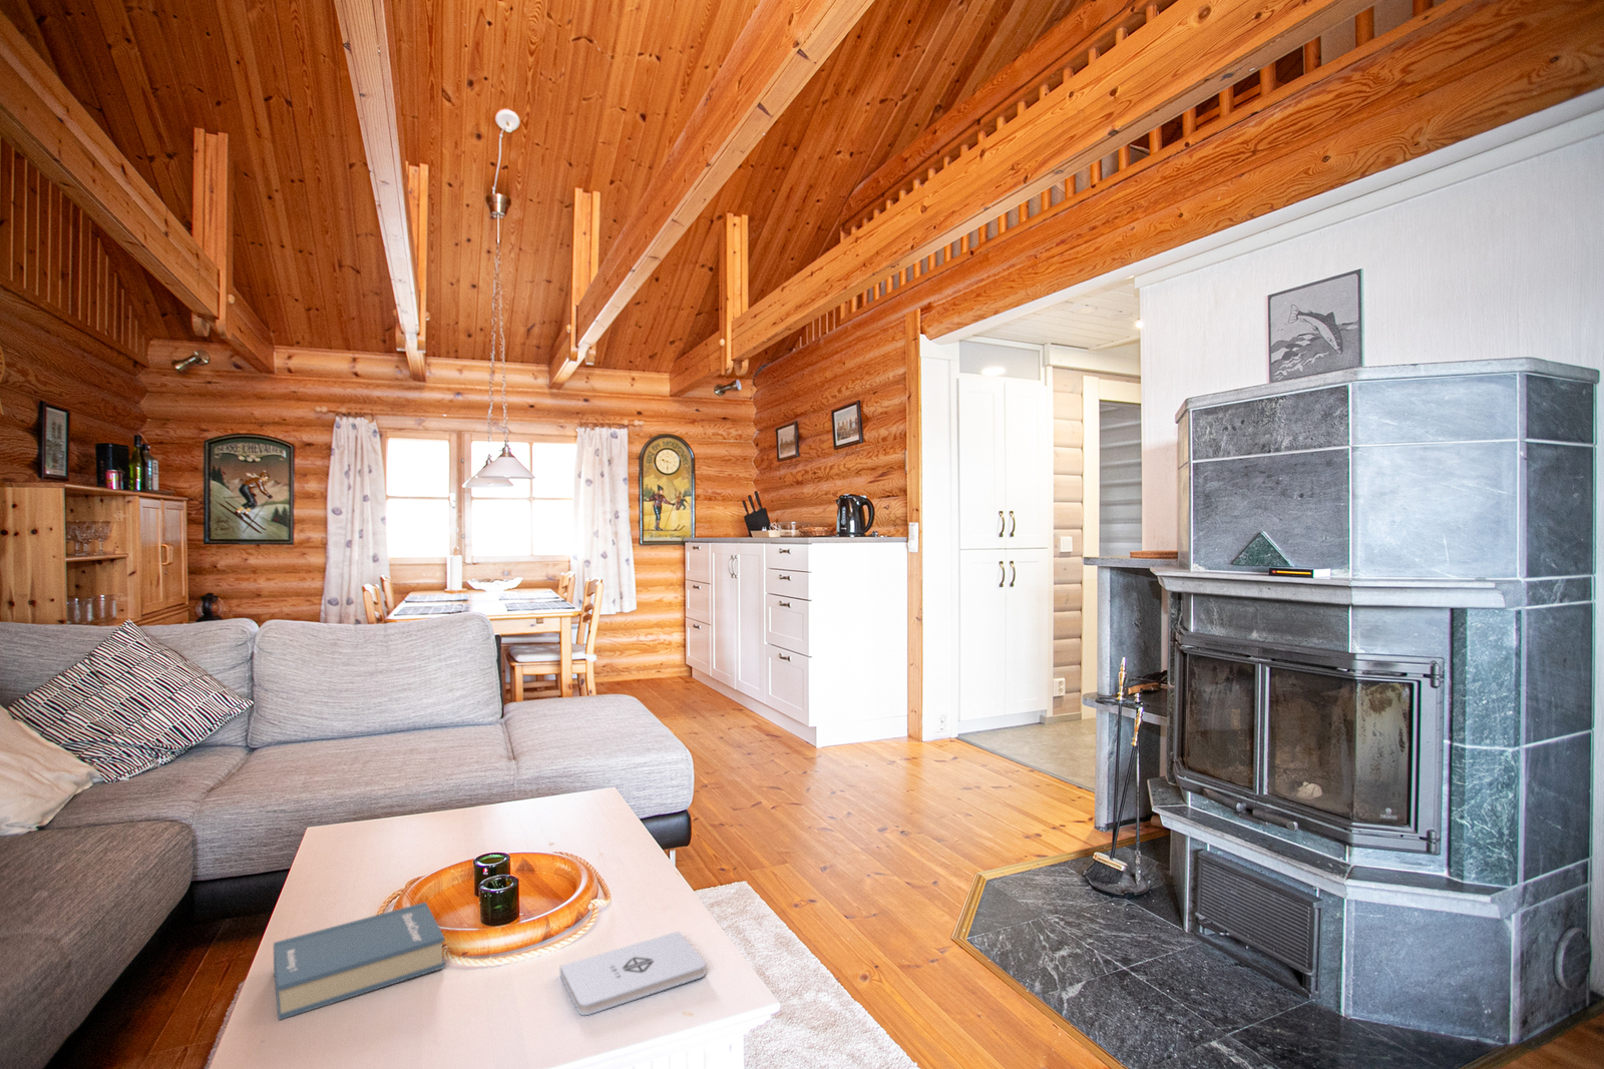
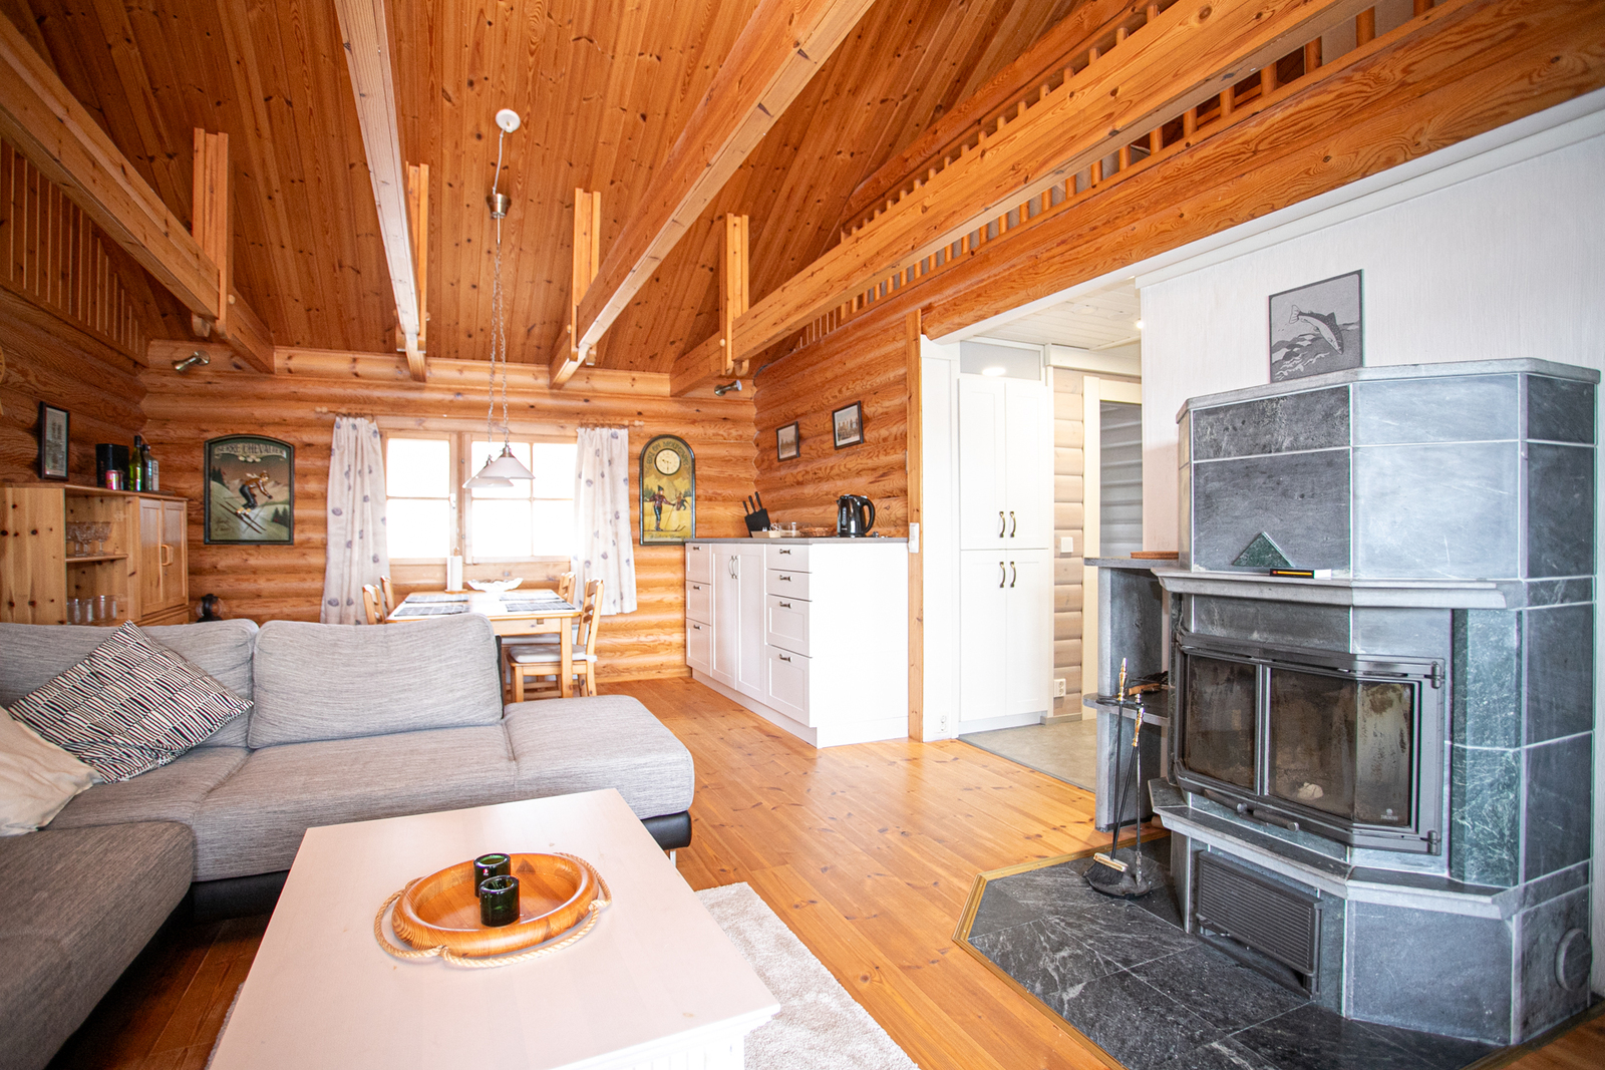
- book (359, 953)
- notepad (634, 970)
